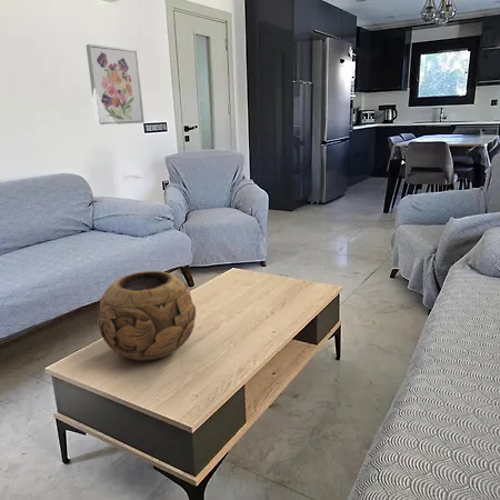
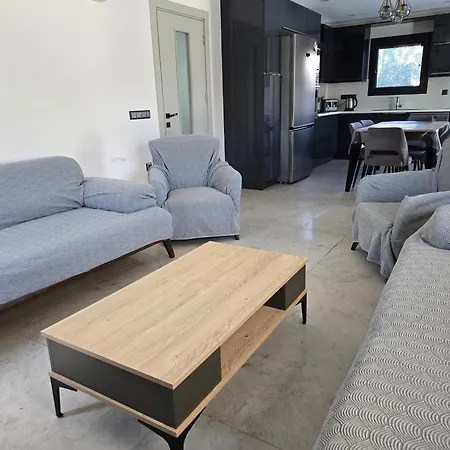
- wall art (117, 86)
- decorative bowl (148, 314)
